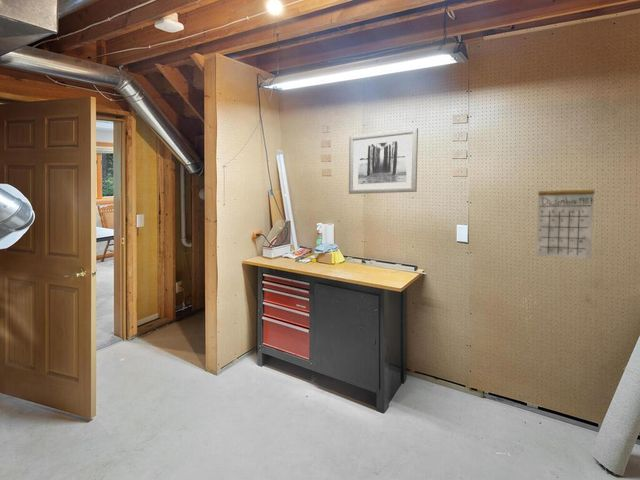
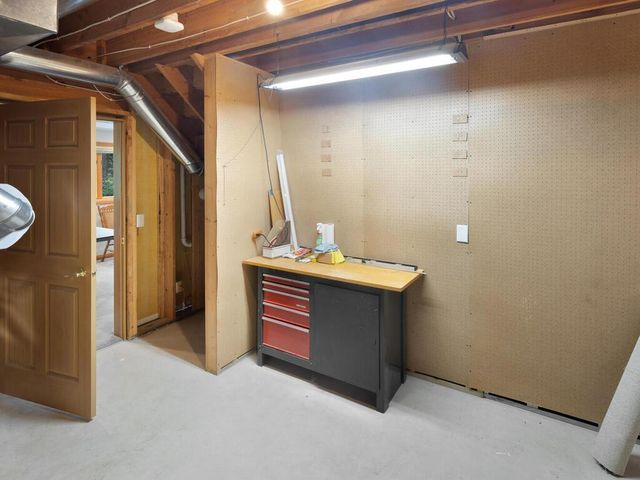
- calendar (564, 216)
- wall art (381, 162)
